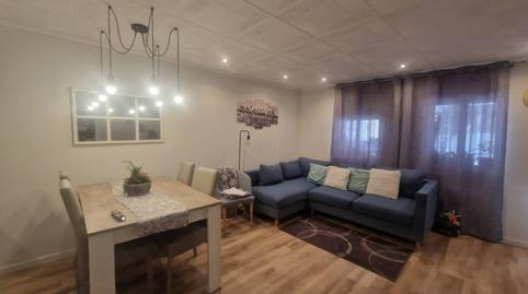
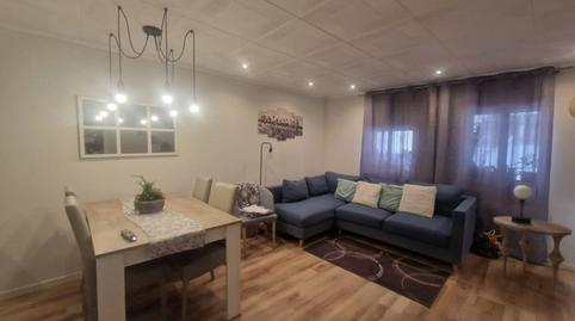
+ table lamp (521, 199)
+ side table (527, 251)
